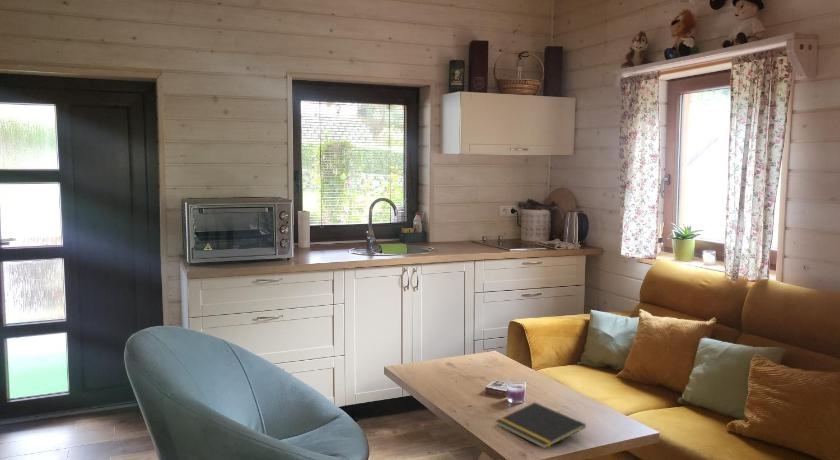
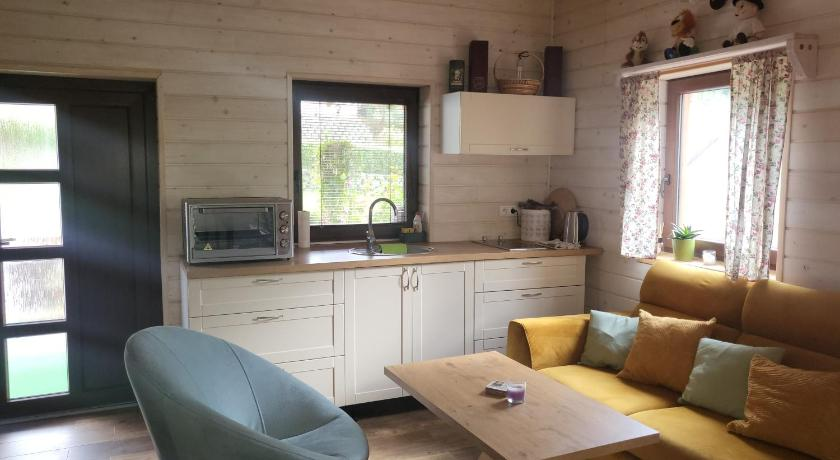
- notepad (539, 424)
